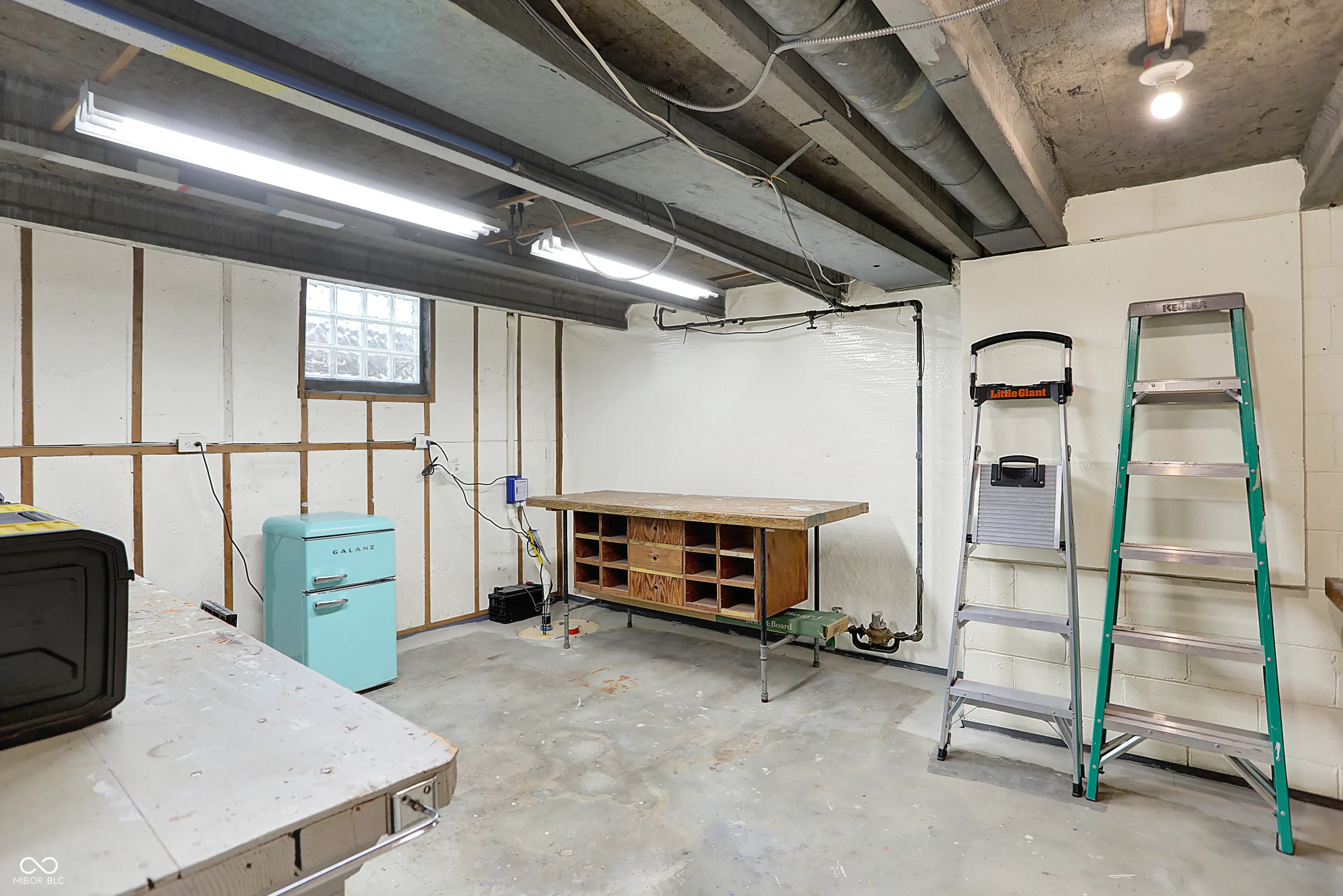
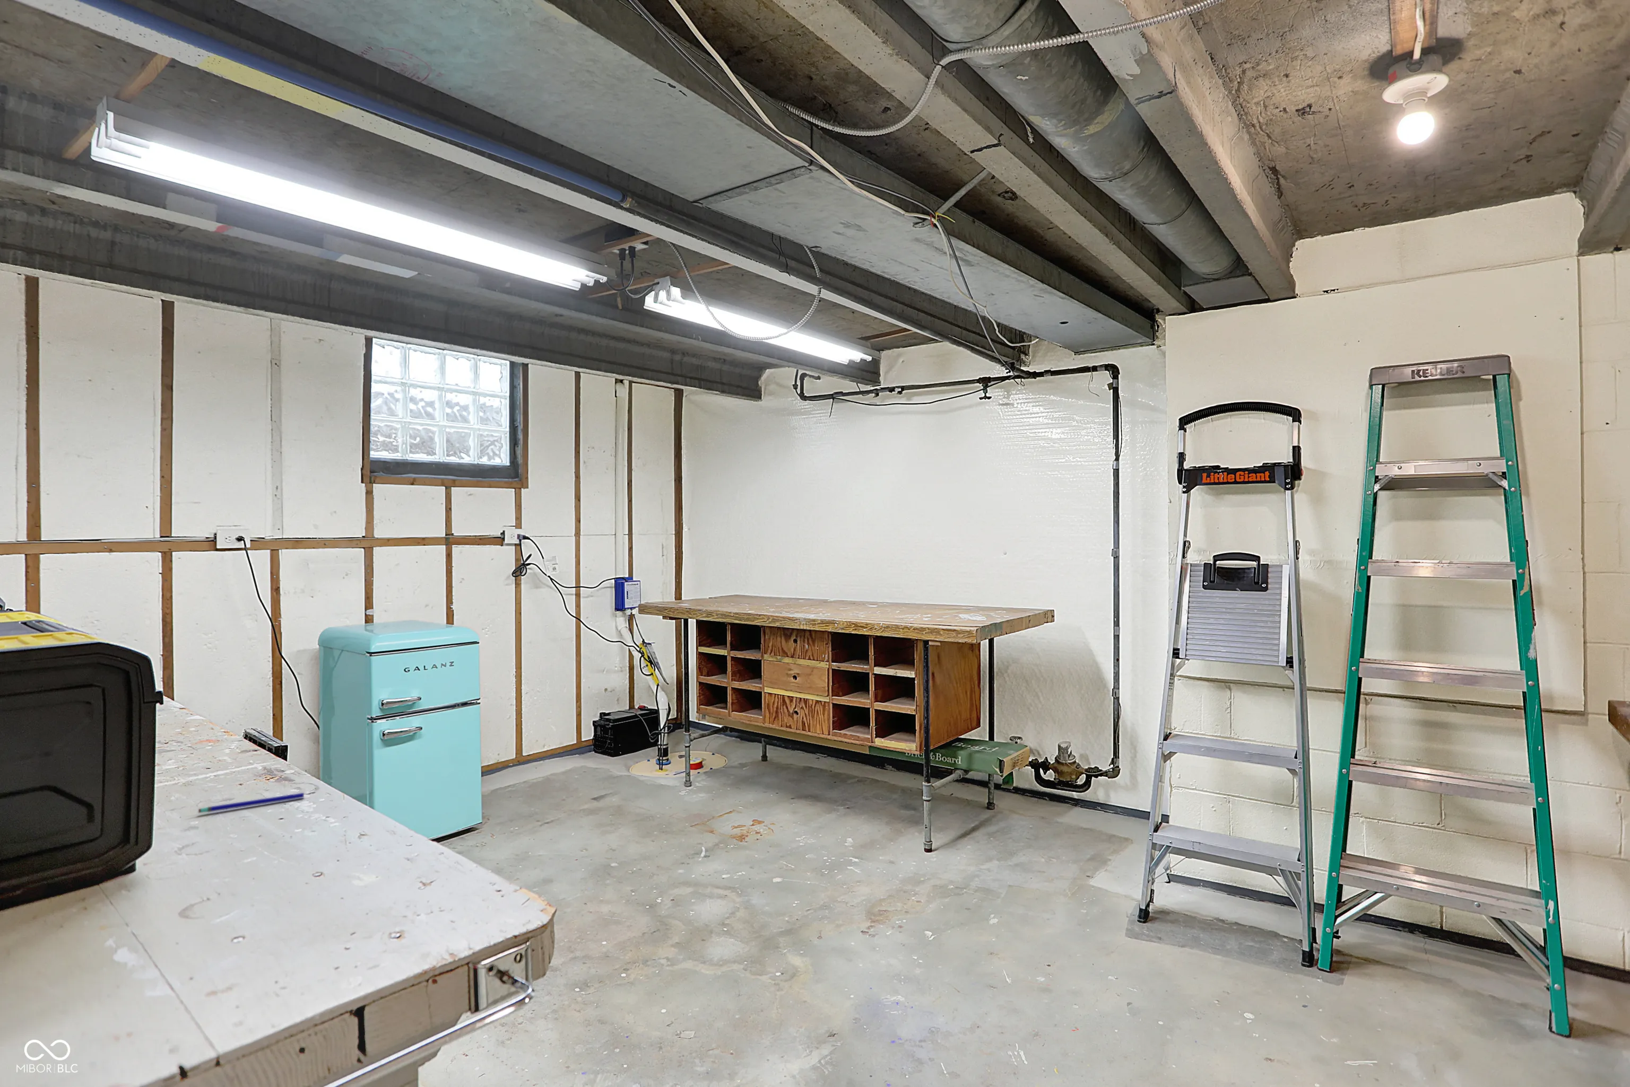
+ pen (252, 803)
